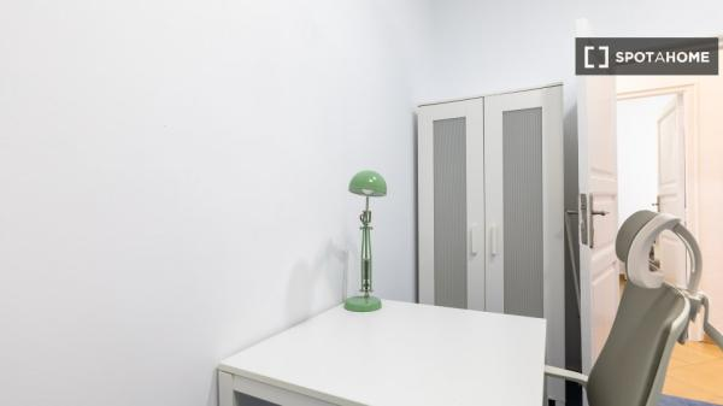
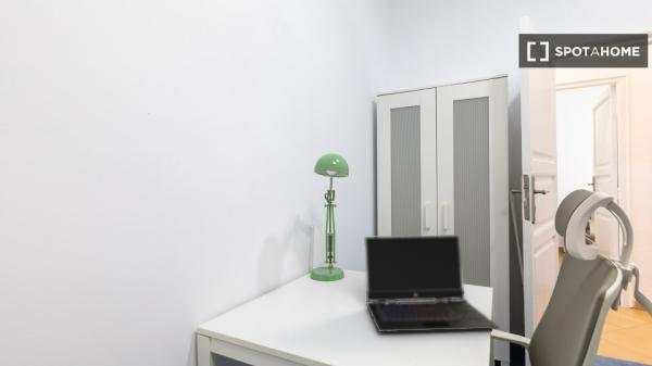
+ laptop computer (424, 278)
